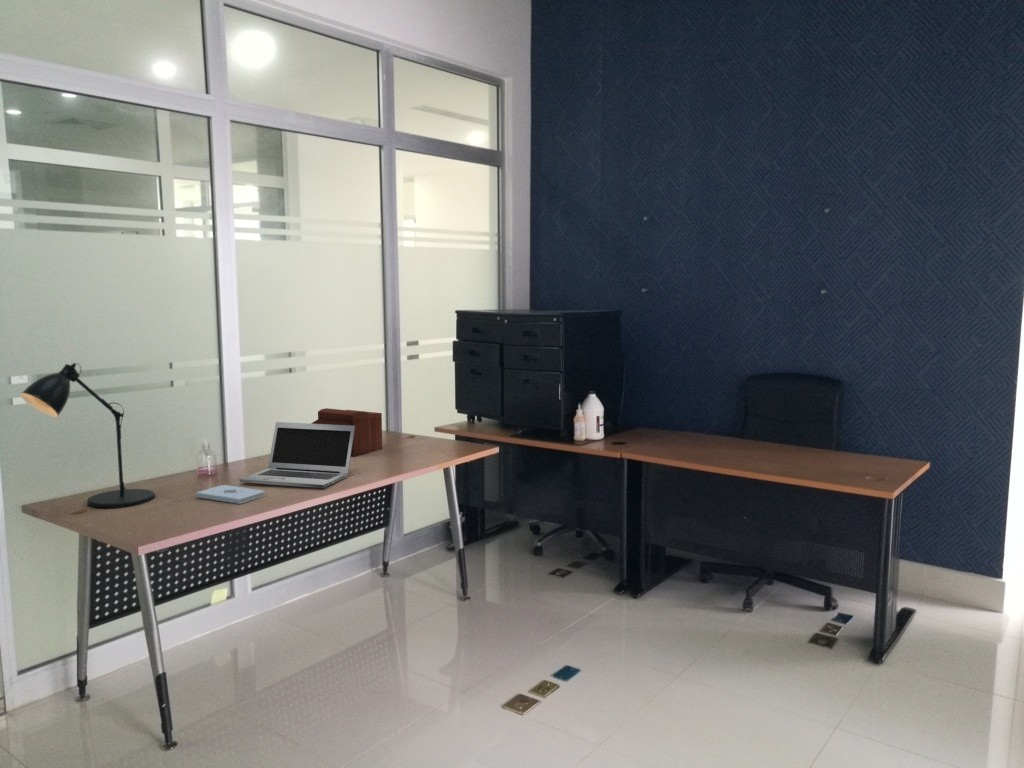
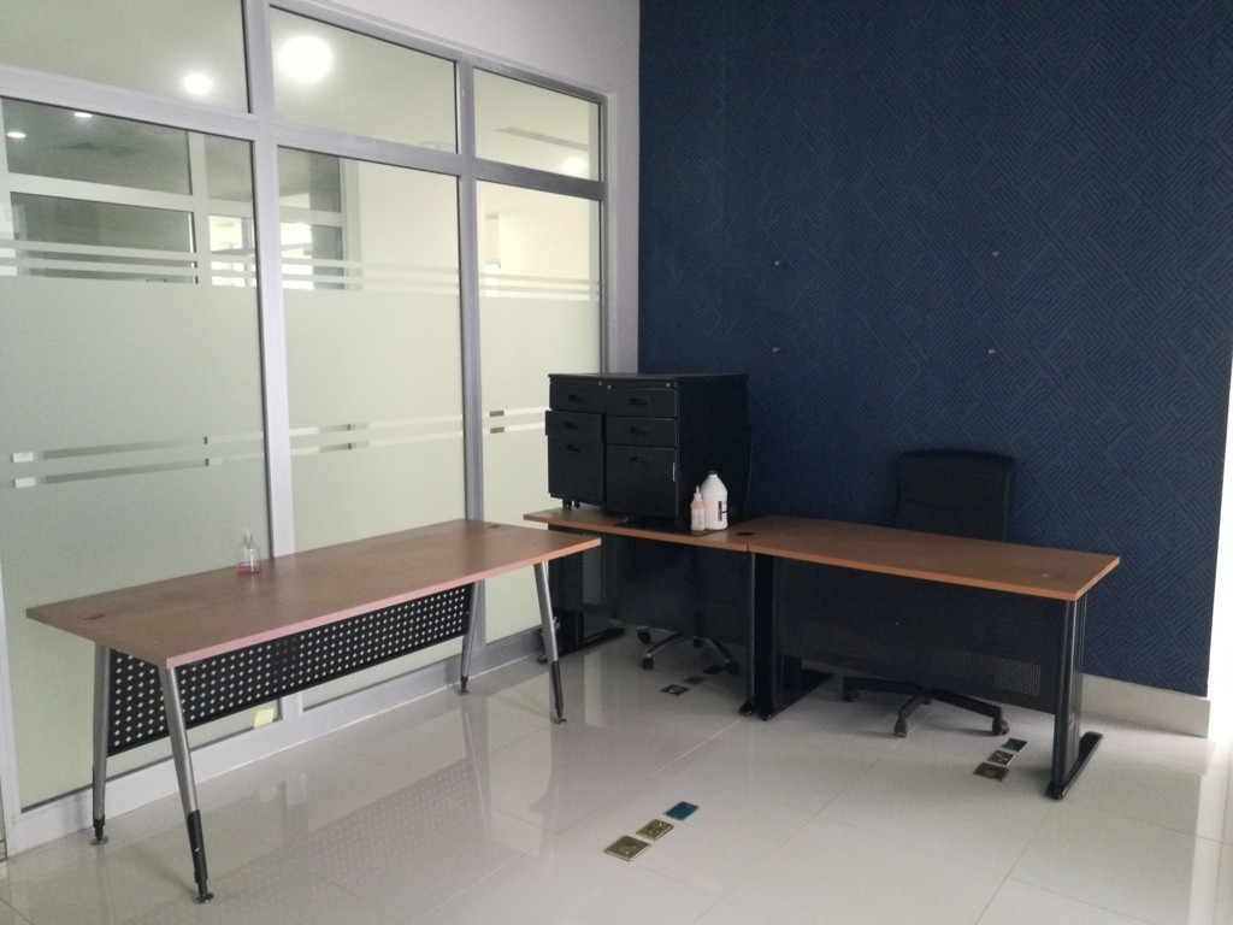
- sewing box (345, 424)
- desk lamp (116, 431)
- notepad (231, 494)
- laptop (298, 453)
